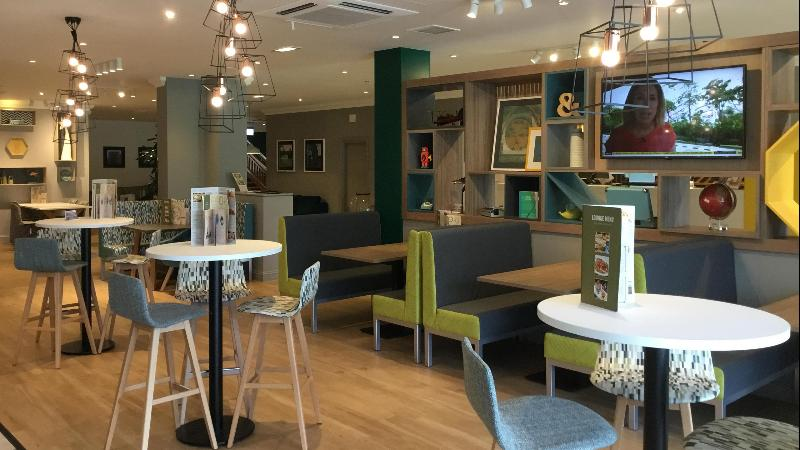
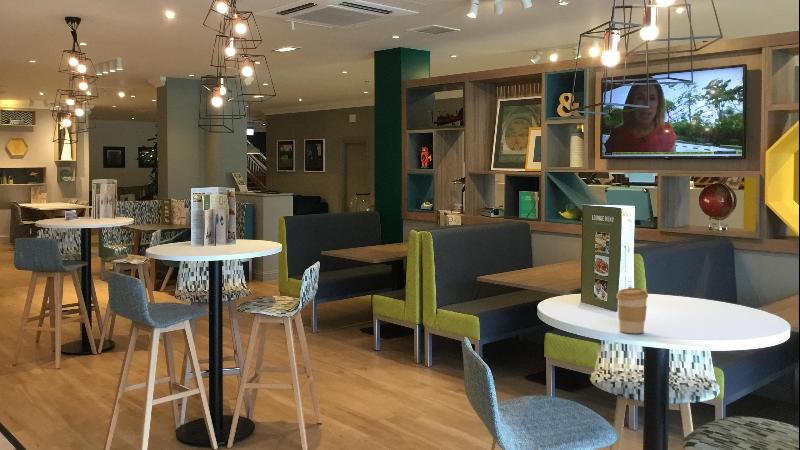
+ coffee cup (631, 310)
